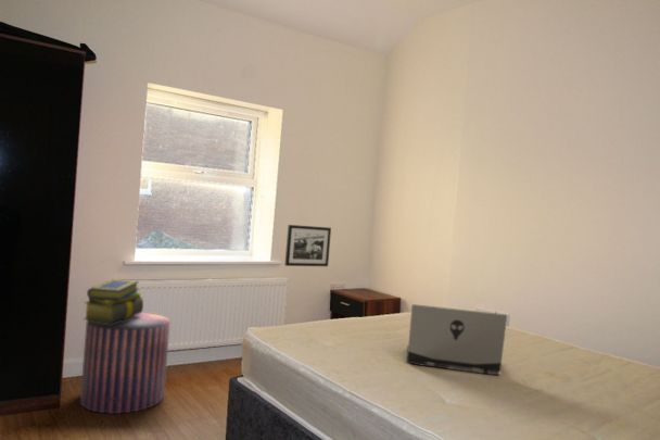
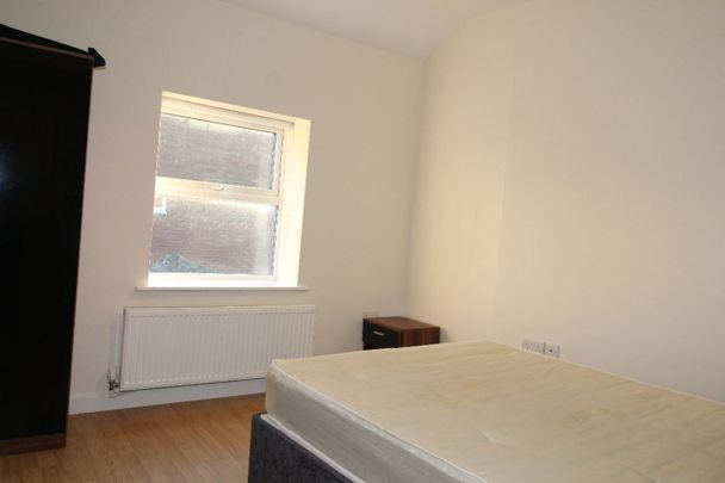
- picture frame (308, 246)
- pouf (126, 359)
- laptop computer (453, 334)
- stack of books (115, 300)
